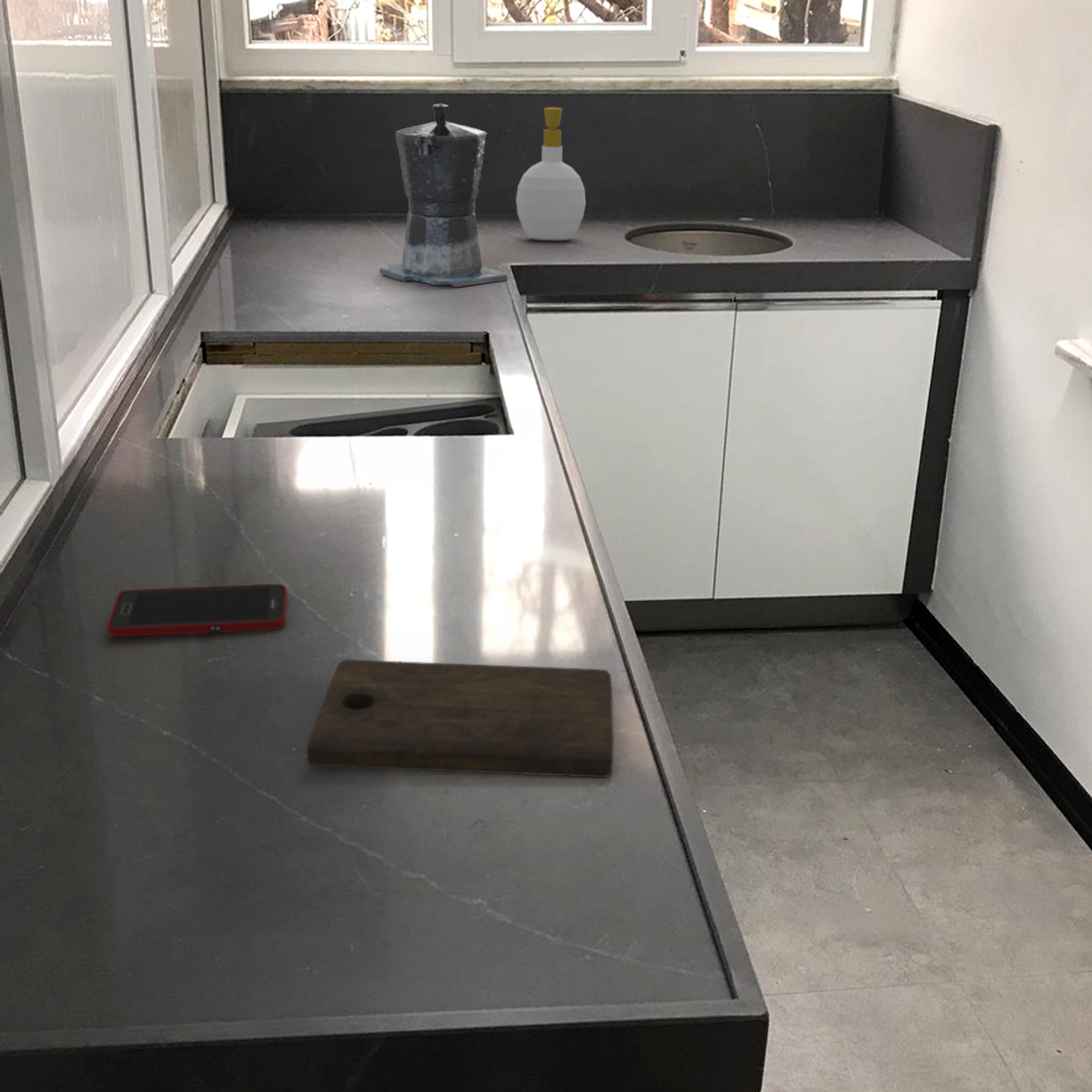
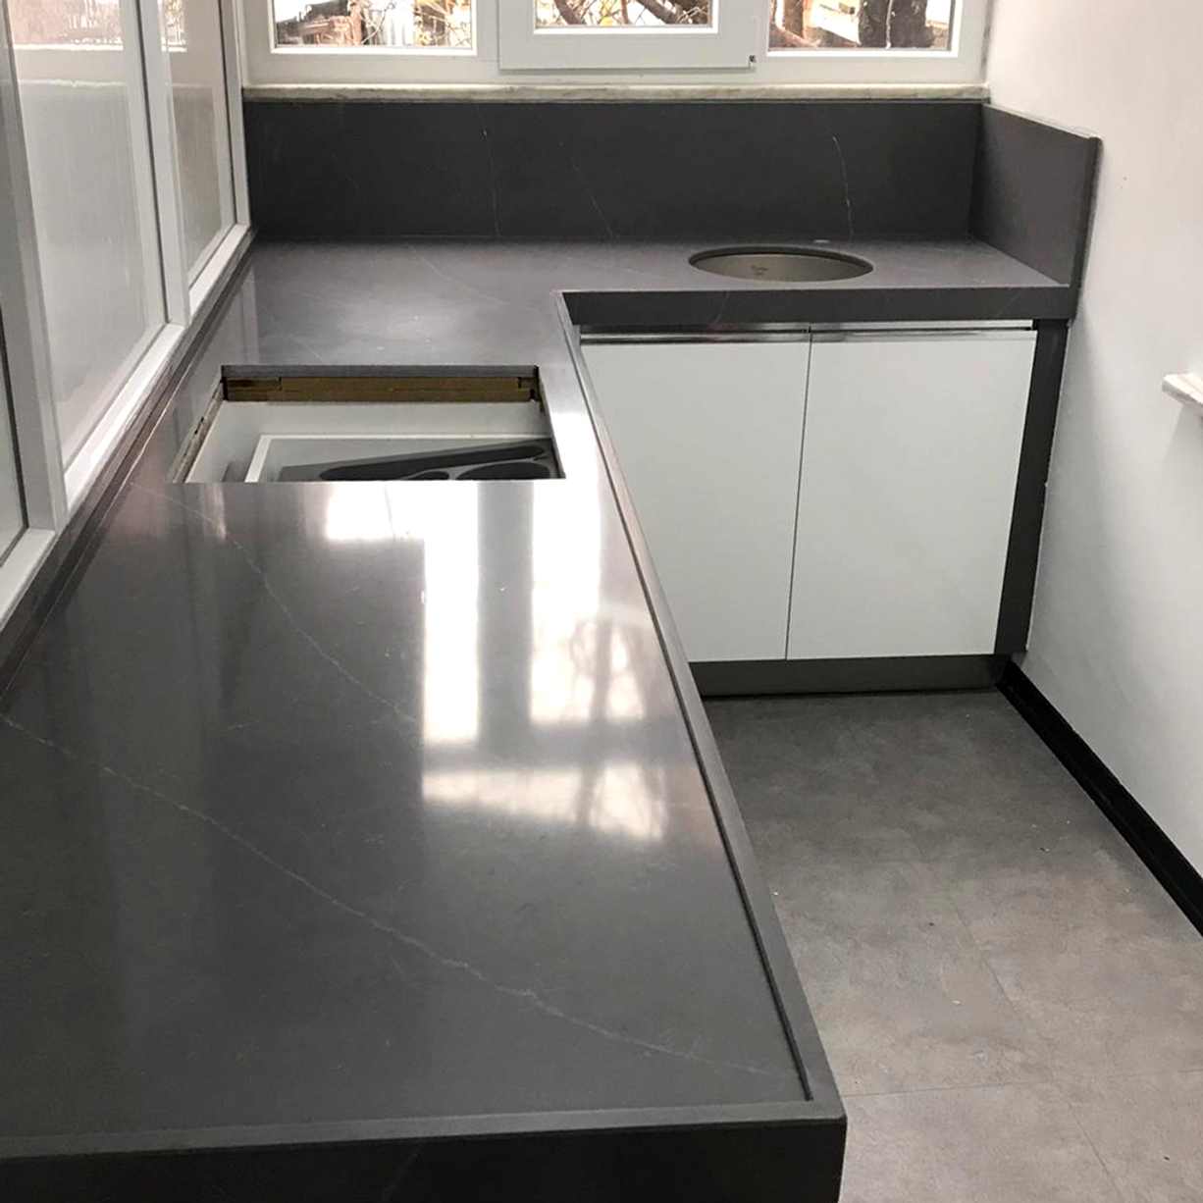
- coffee maker (441, 192)
- soap bottle (551, 174)
- cutting board (467, 714)
- cell phone (200, 610)
